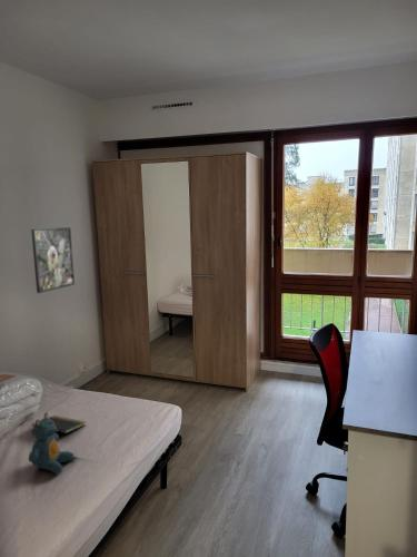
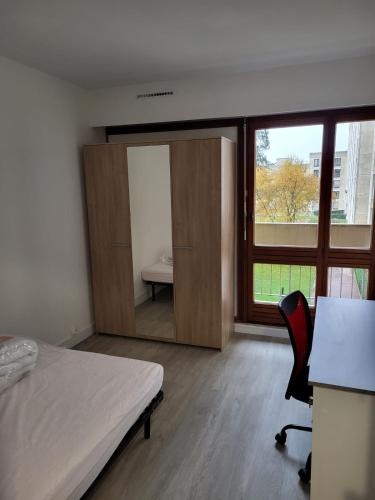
- notepad (59, 423)
- stuffed animal (50, 441)
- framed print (54, 258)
